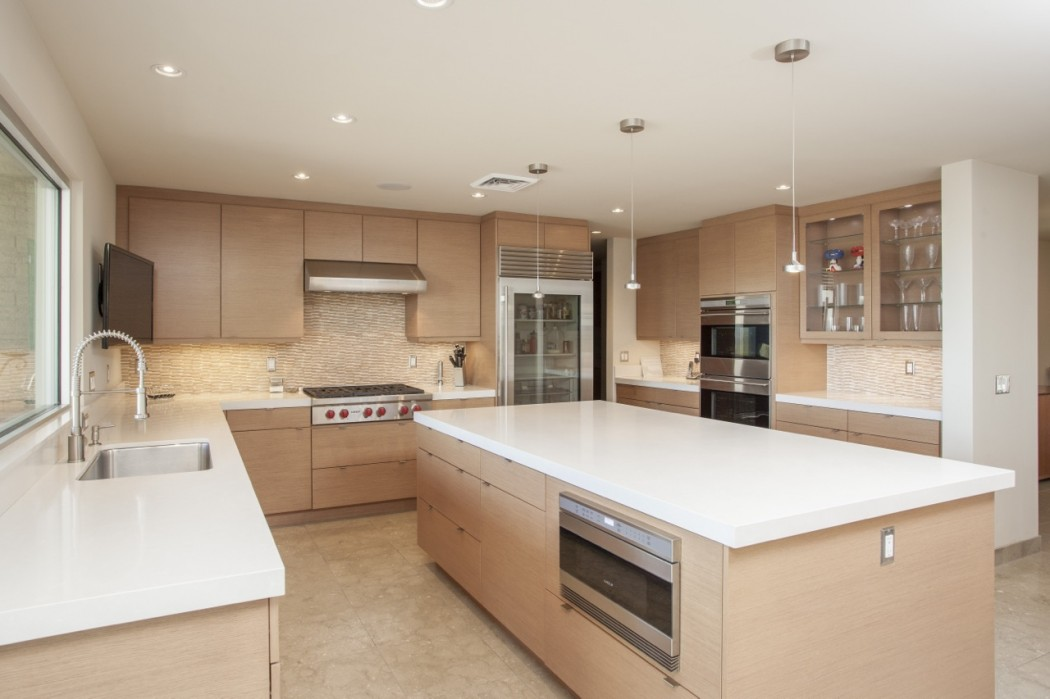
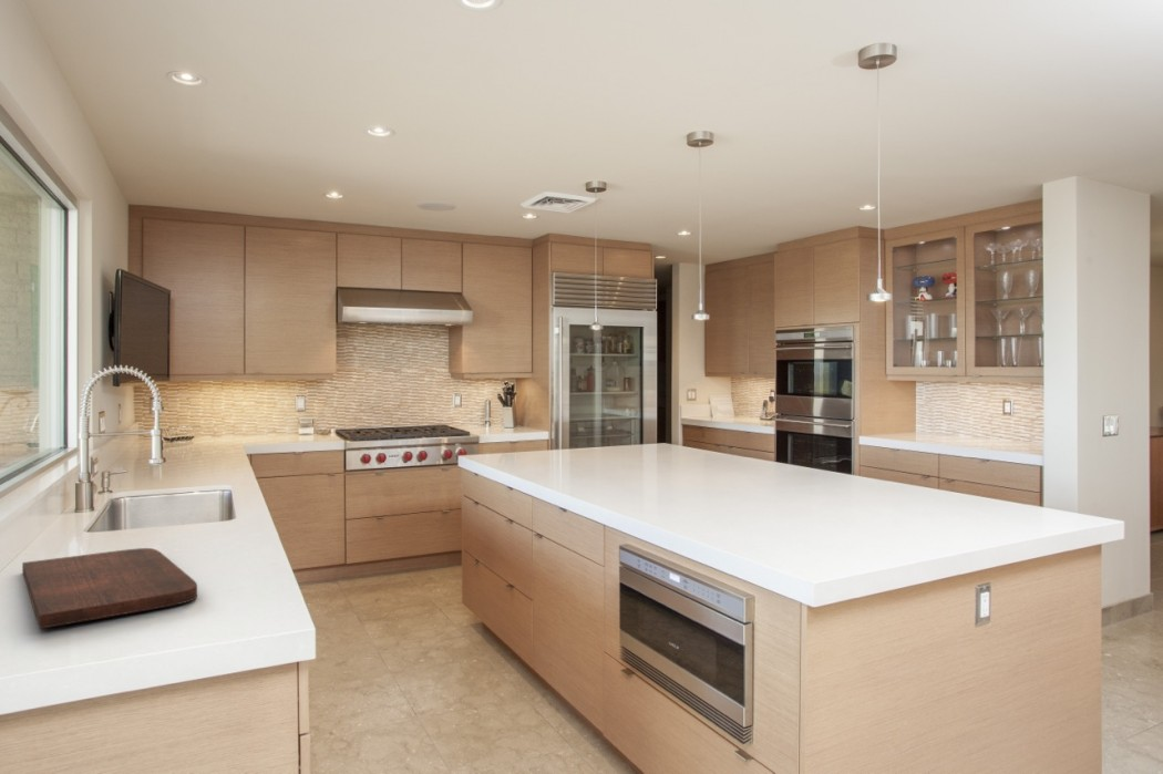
+ cutting board (106, 579)
